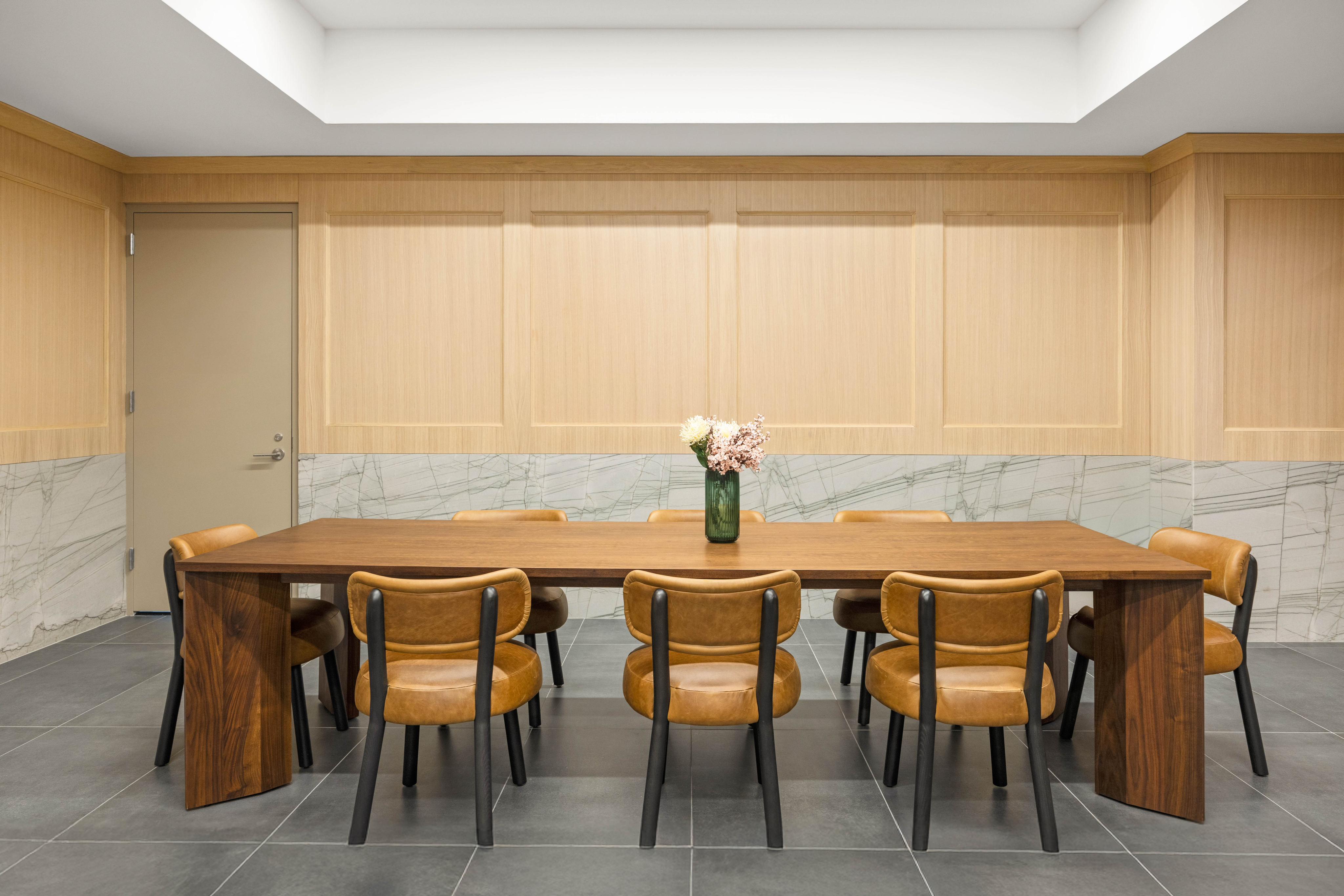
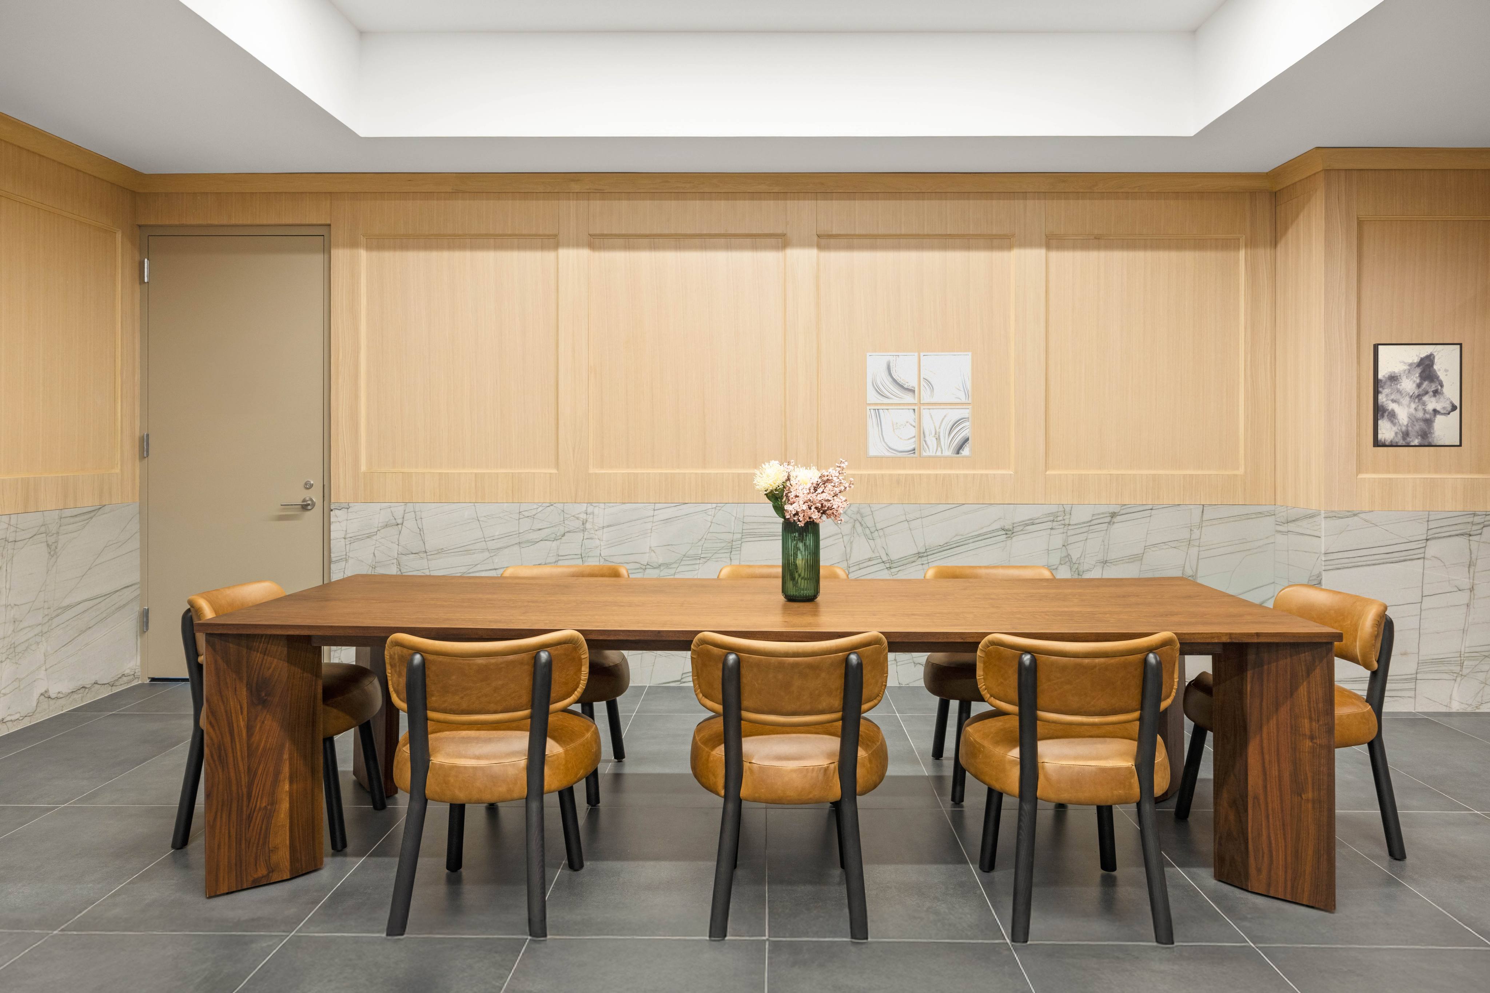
+ wall art (918, 407)
+ wall art (1417, 395)
